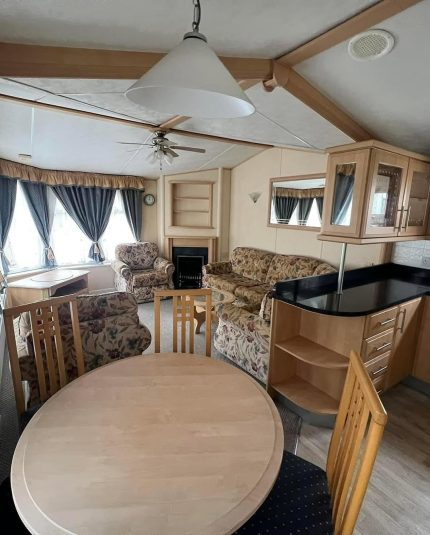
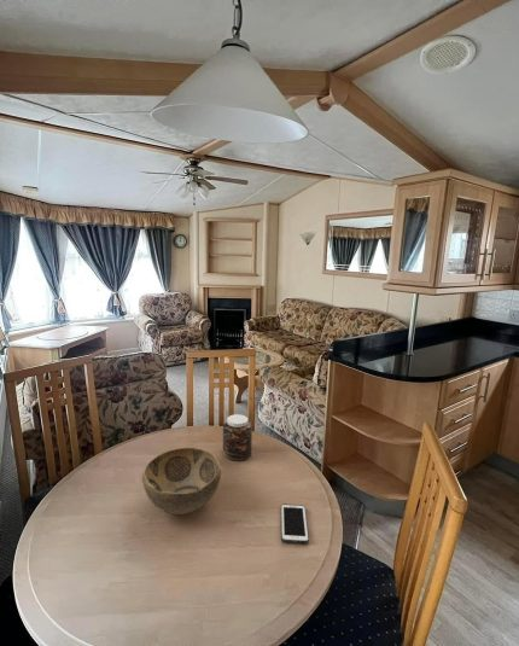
+ decorative bowl (182, 484)
+ cell phone (293, 522)
+ jar (237, 436)
